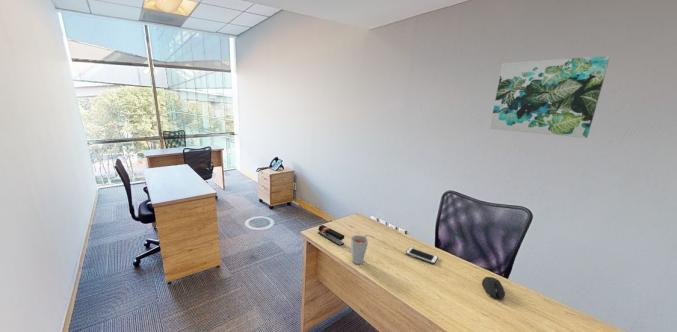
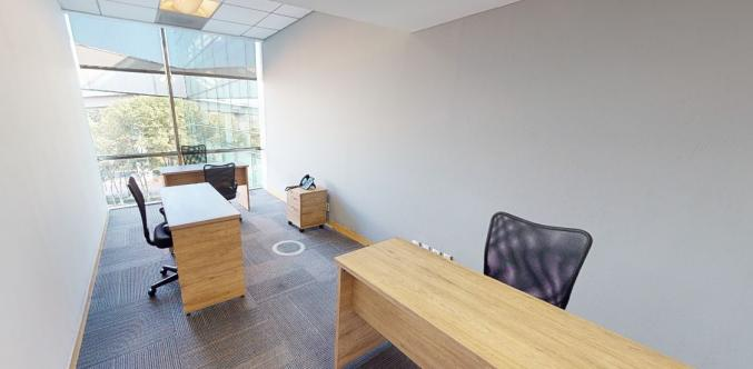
- wall art (541, 97)
- cell phone (421, 255)
- computer mouse (493, 285)
- stapler (330, 234)
- cup (361, 248)
